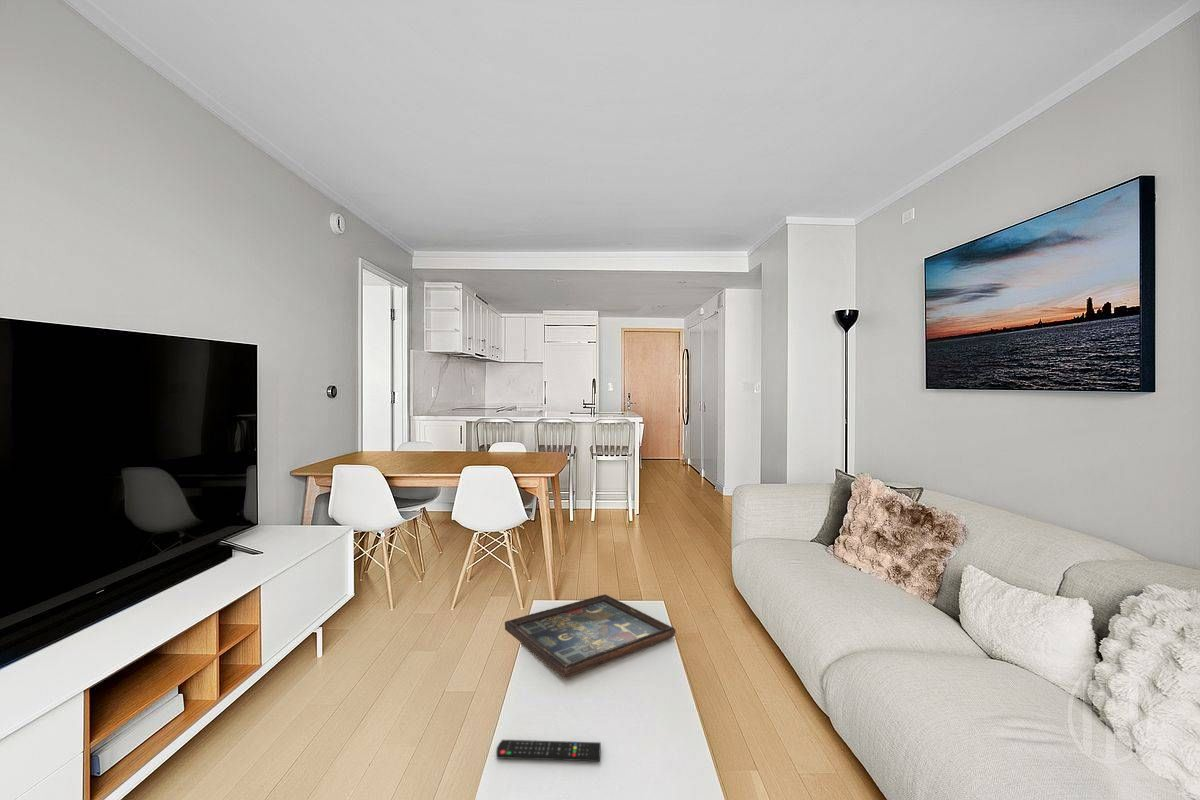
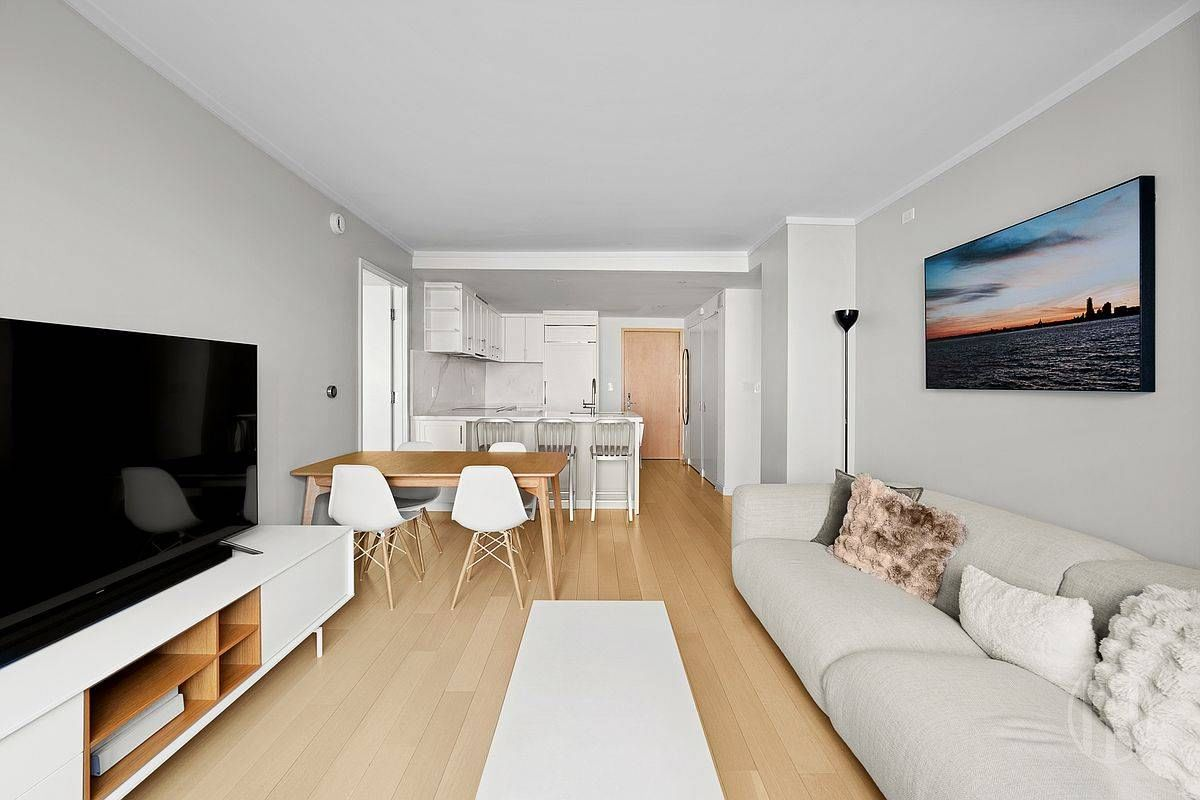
- remote control (548, 751)
- decorative tray (588, 629)
